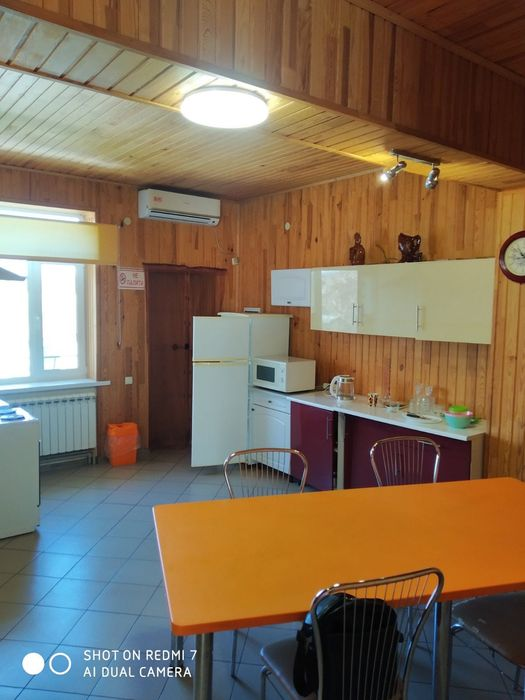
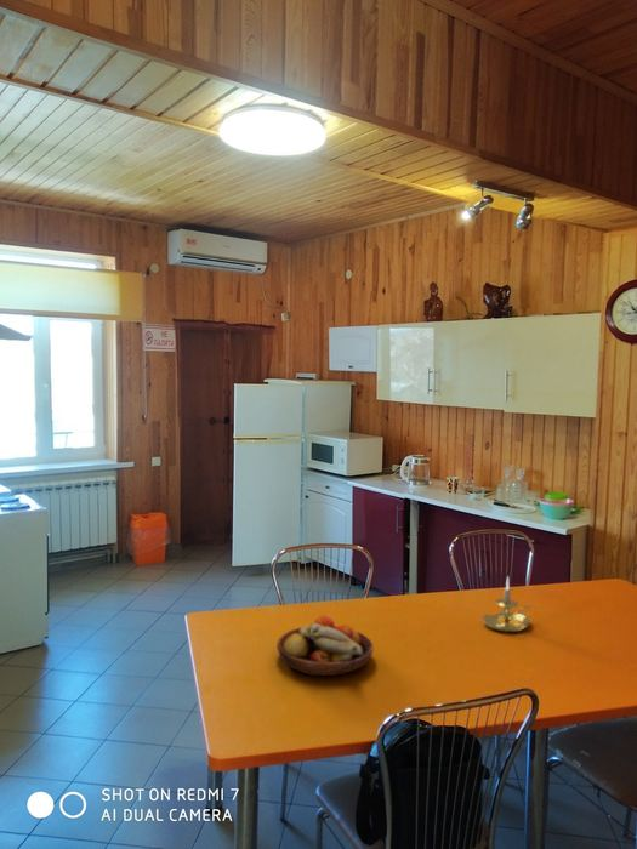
+ candle holder (510, 599)
+ fruit bowl (325, 639)
